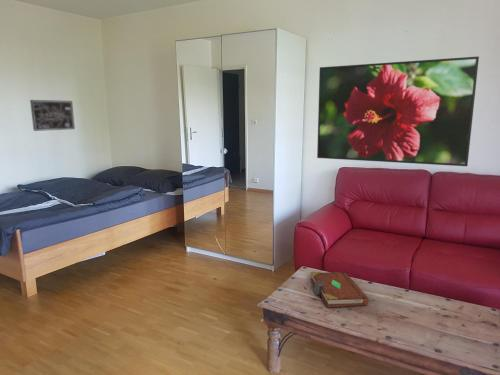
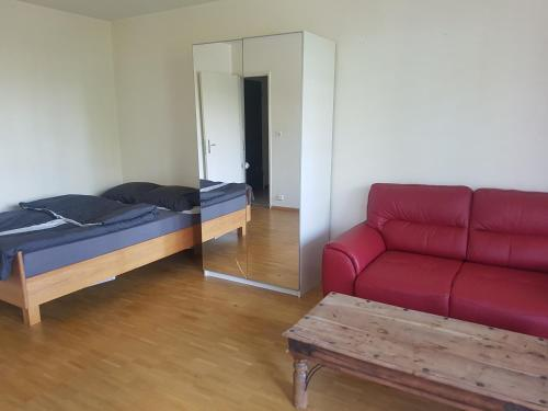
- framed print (388, 113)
- wall art (53, 115)
- book (337, 287)
